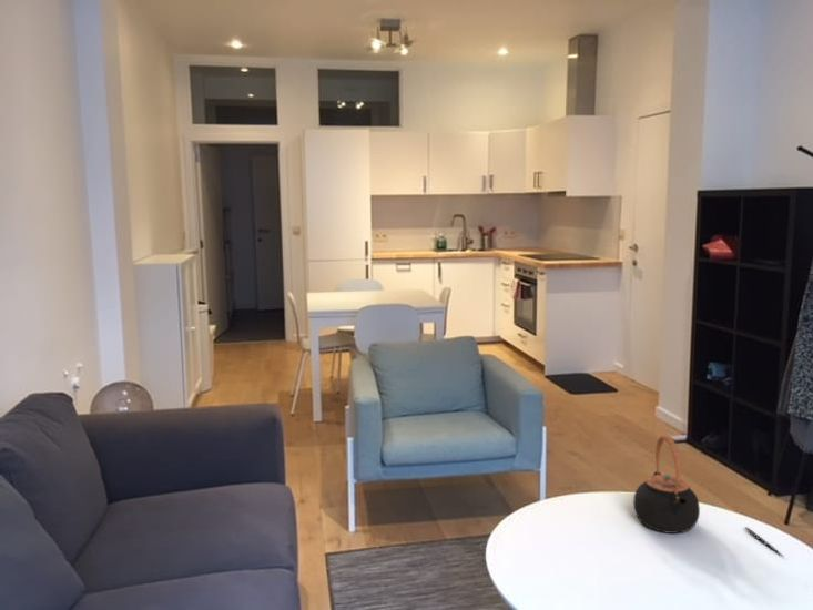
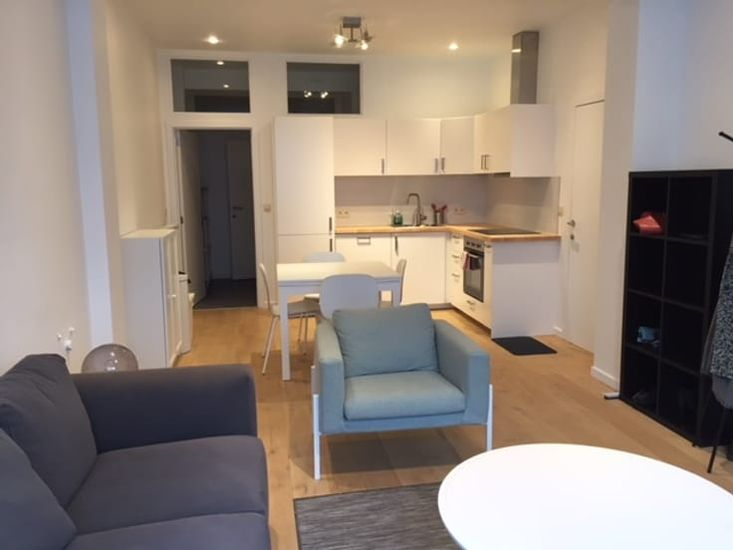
- teapot (669, 482)
- pen (763, 540)
